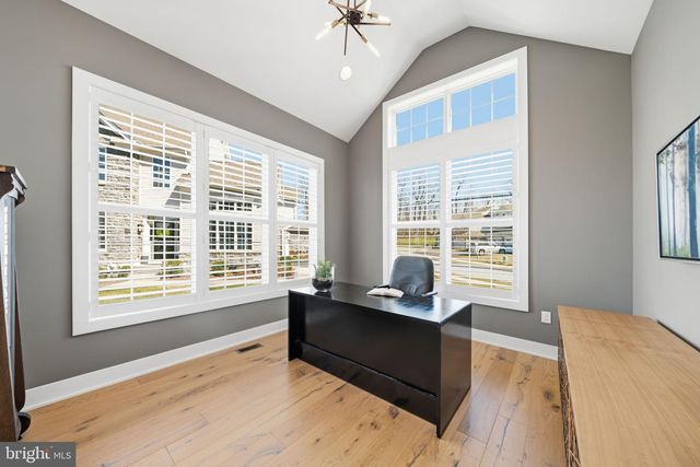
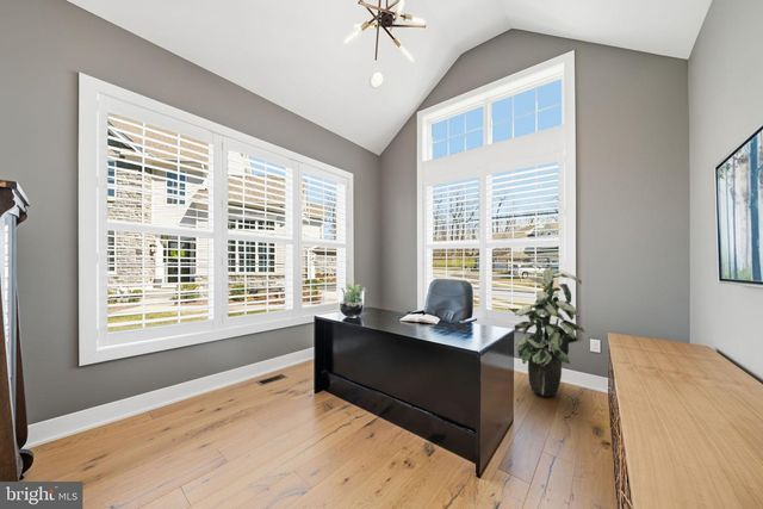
+ indoor plant (542, 325)
